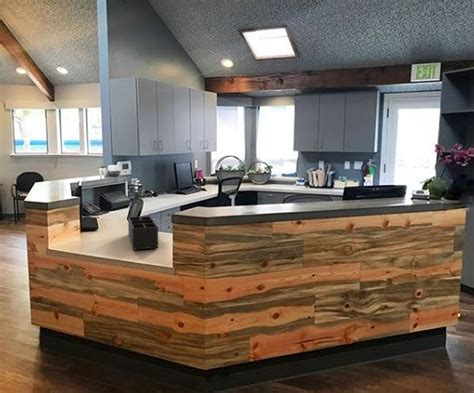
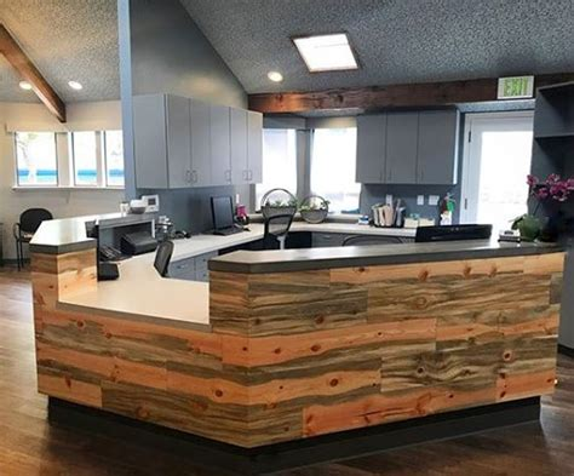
- desk organizer (142, 231)
